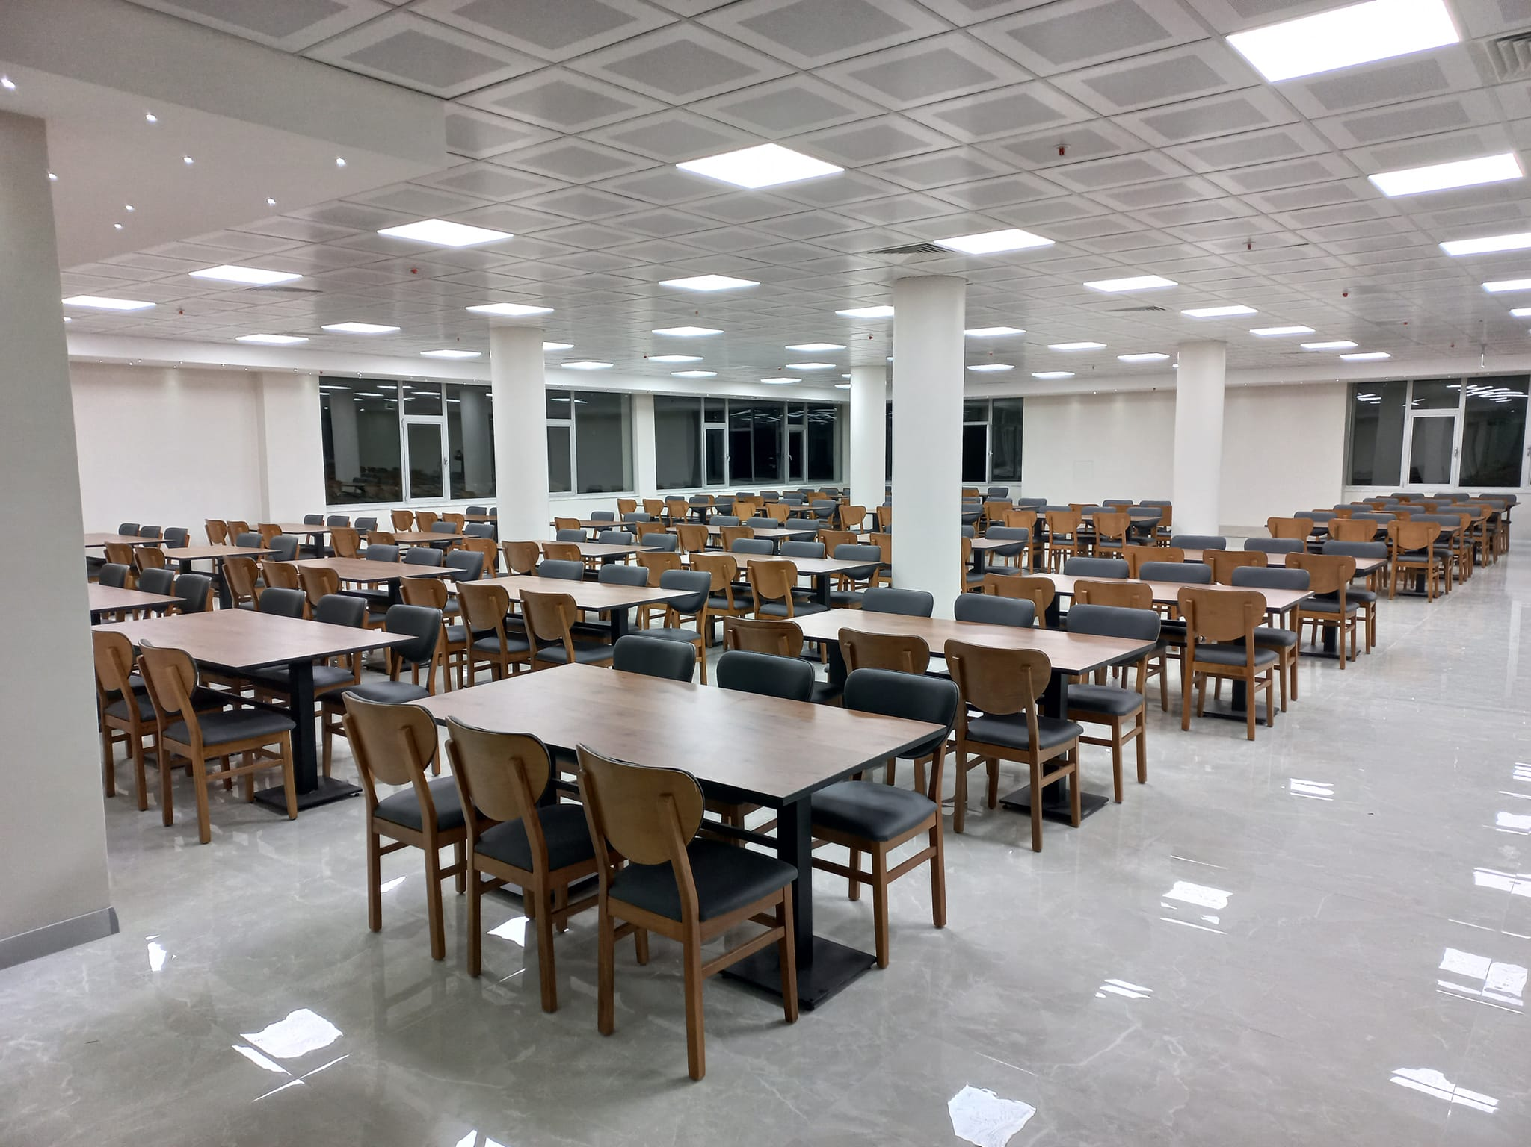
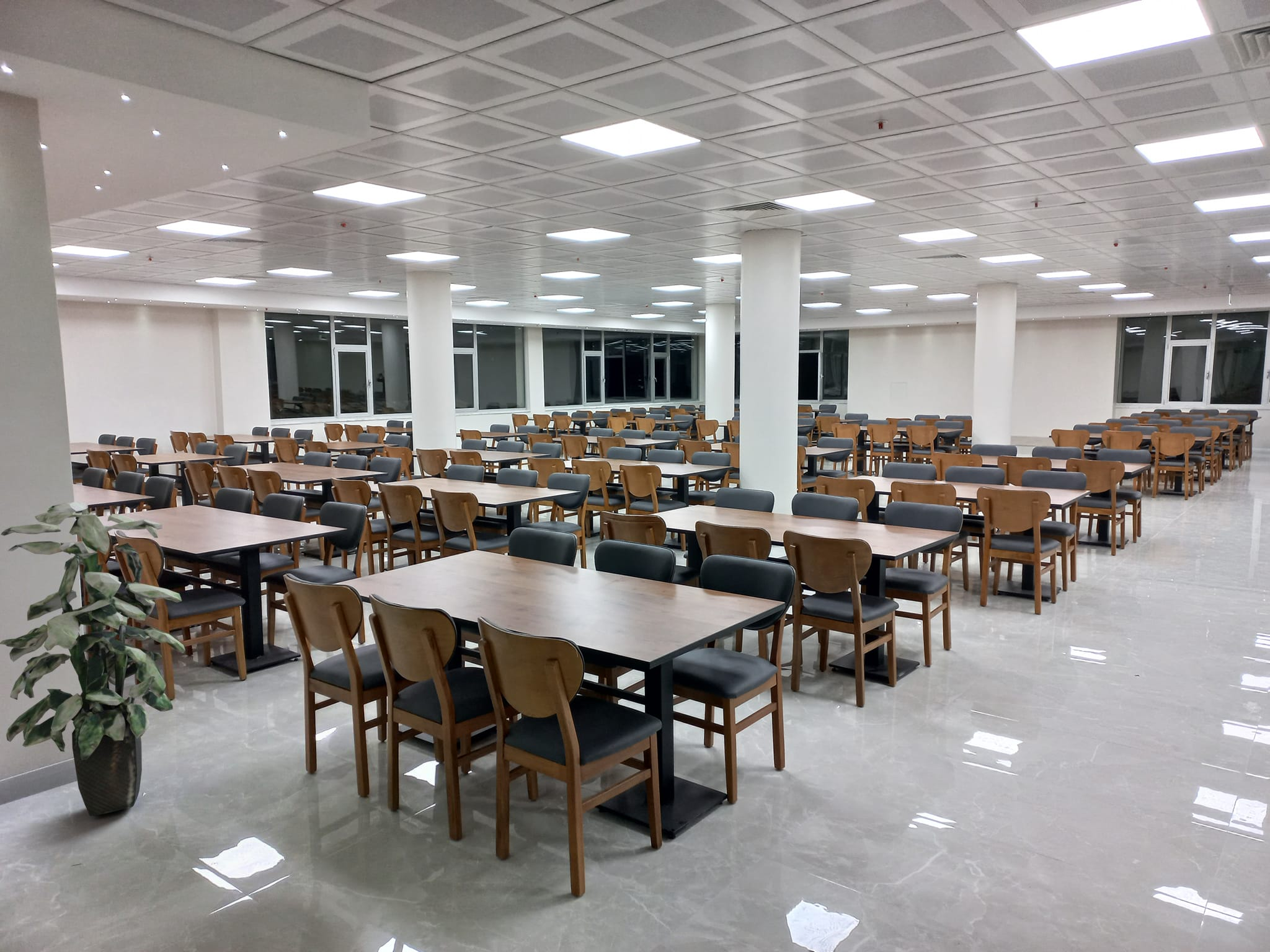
+ indoor plant (91, 656)
